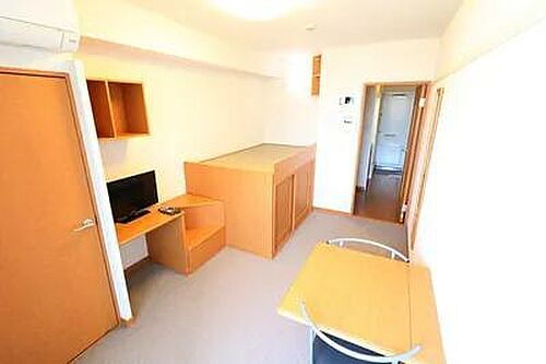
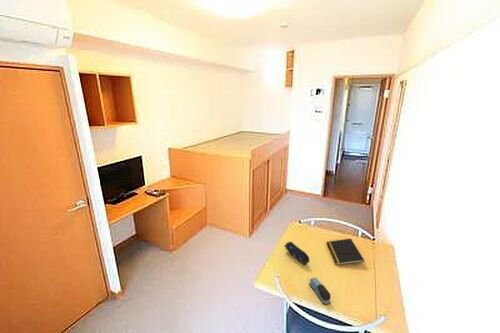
+ stapler (319, 289)
+ pencil case (296, 252)
+ notepad (343, 250)
